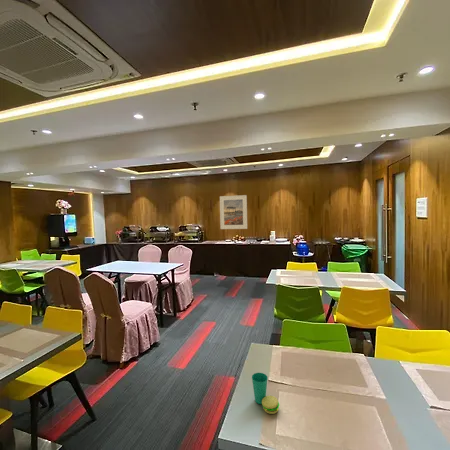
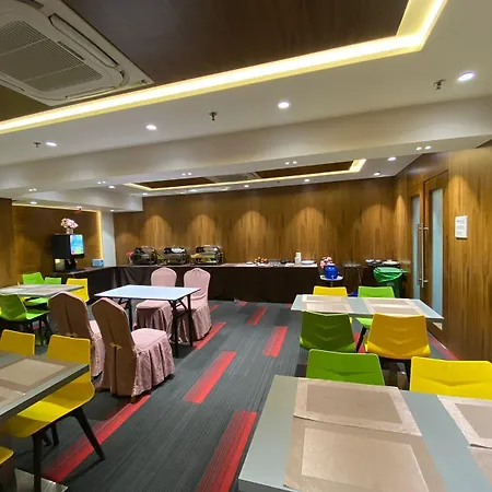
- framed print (233, 212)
- cup (265, 392)
